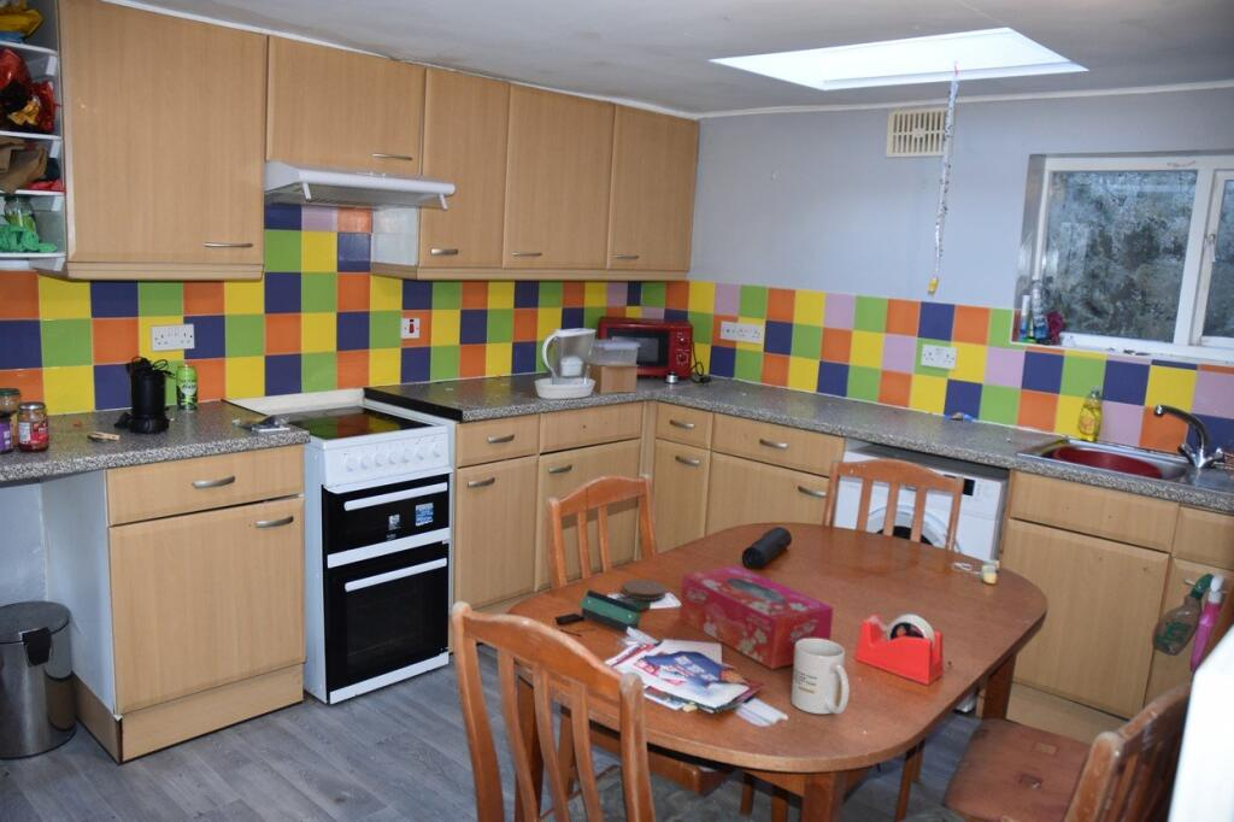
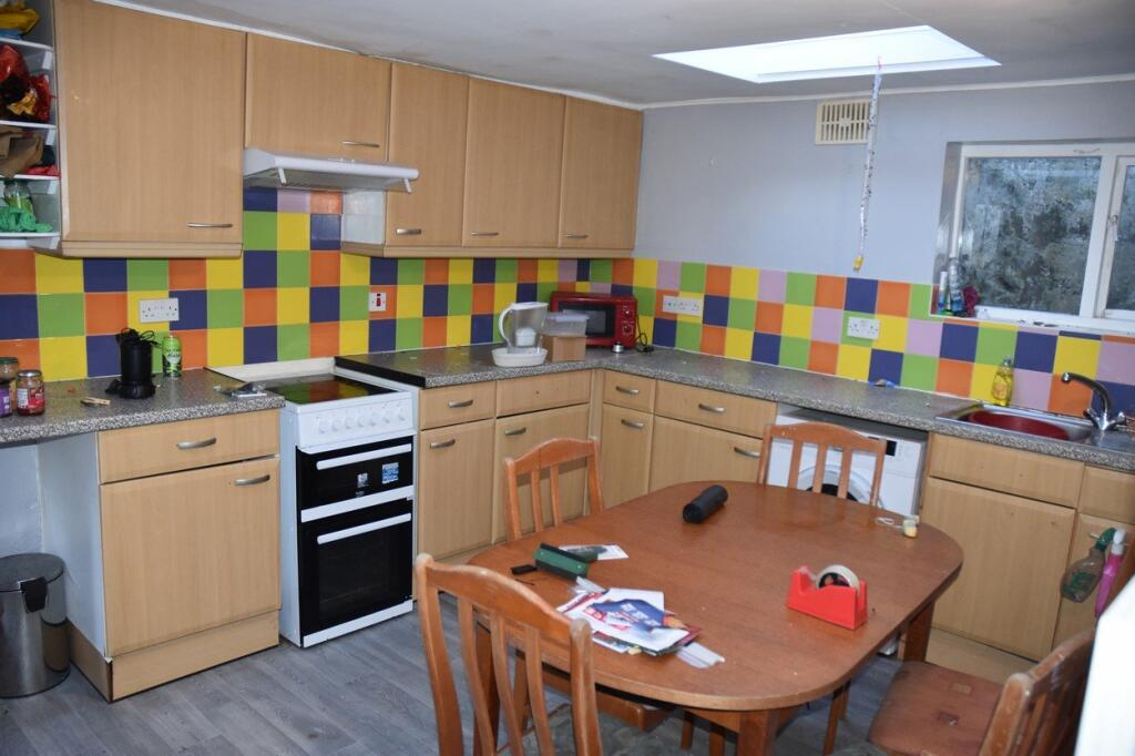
- mug (824, 677)
- tissue box (753, 612)
- coaster (644, 589)
